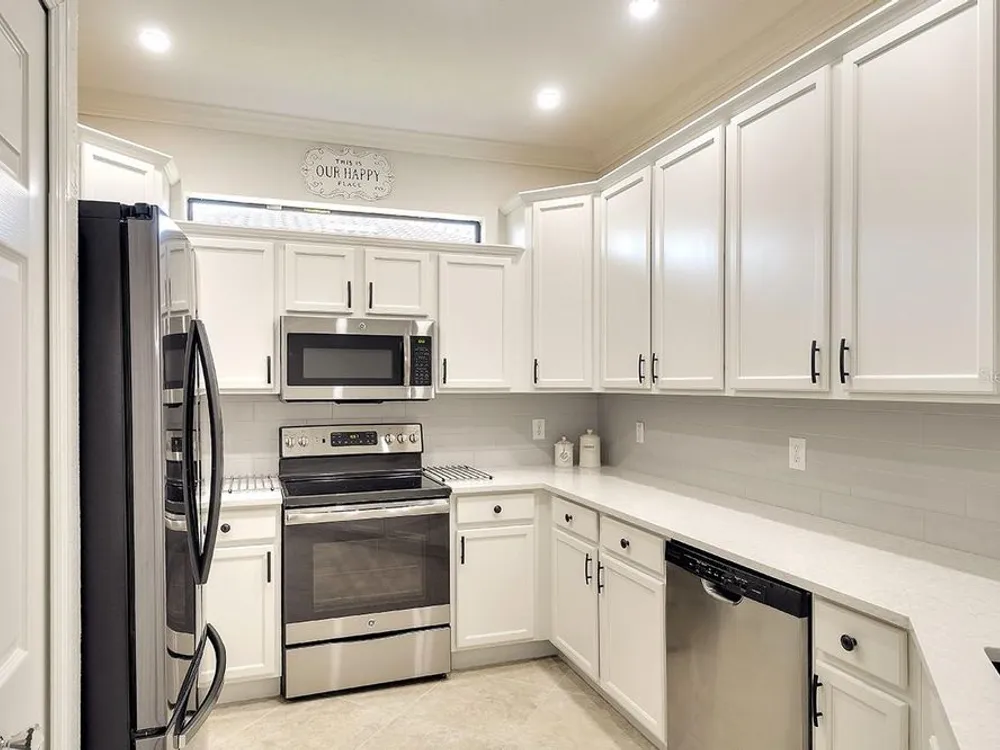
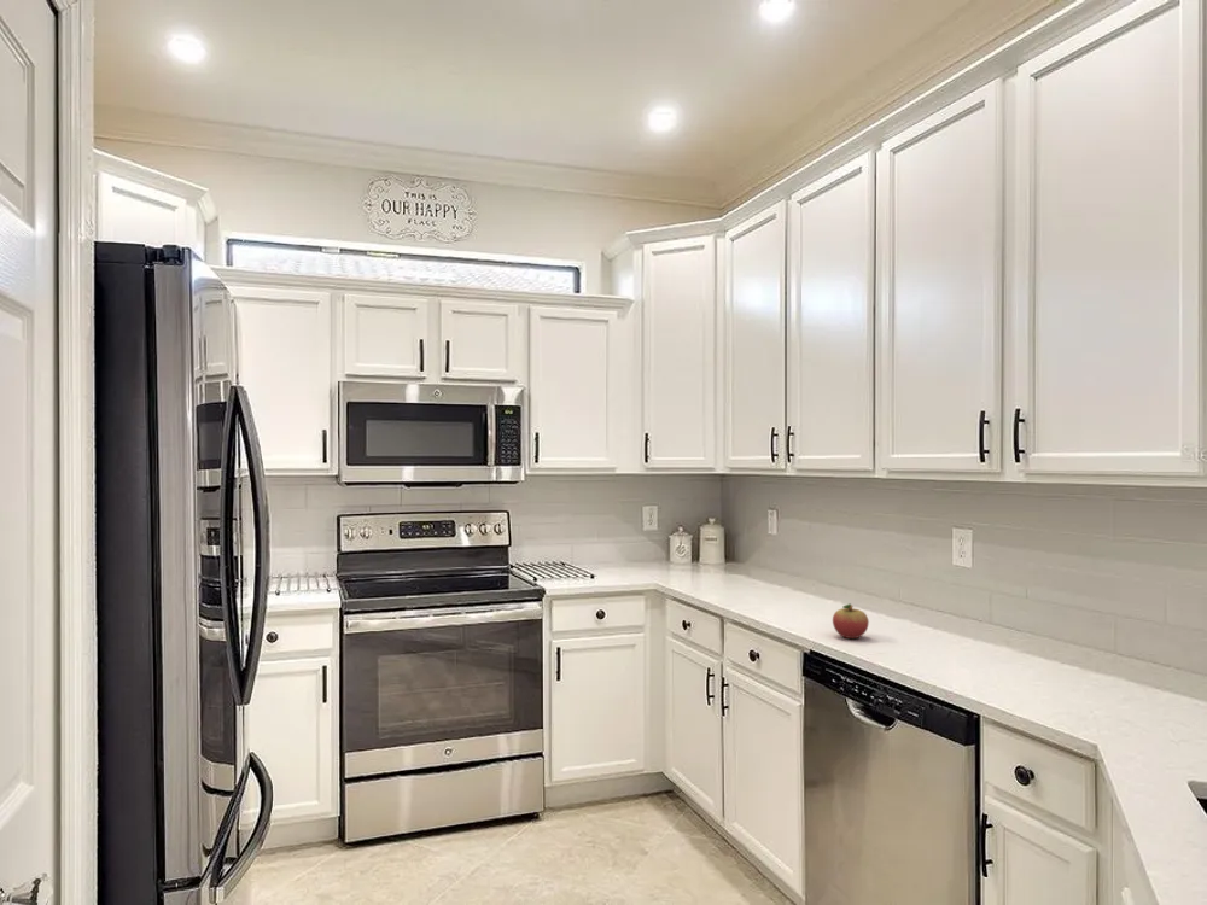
+ fruit (850, 619)
